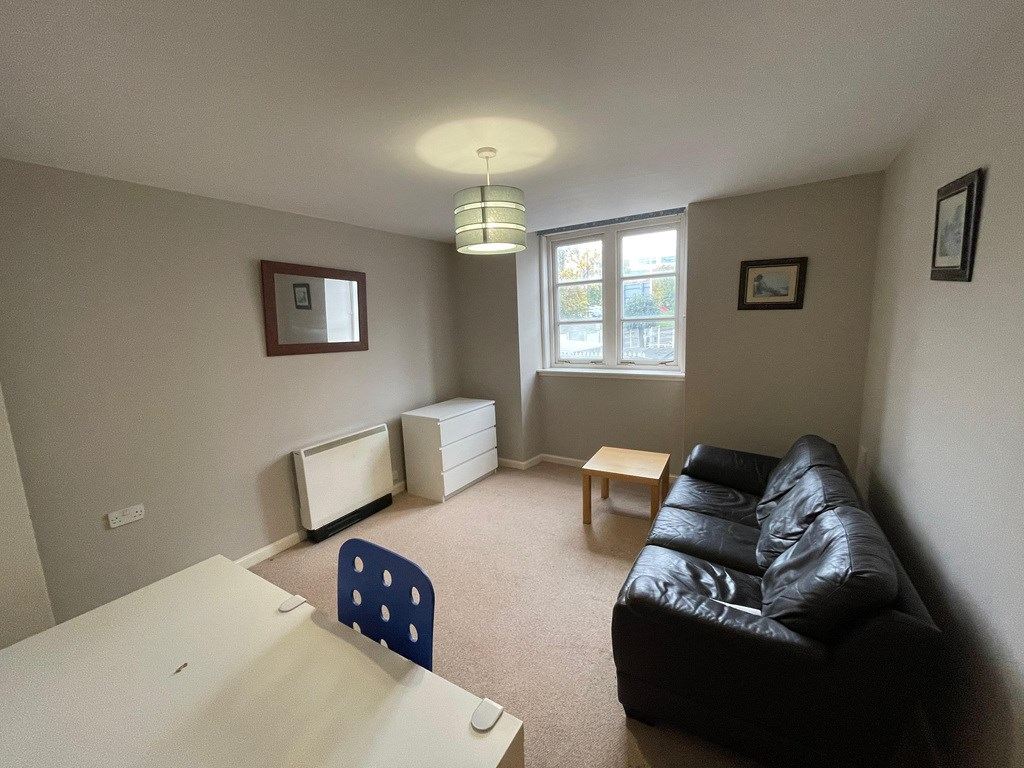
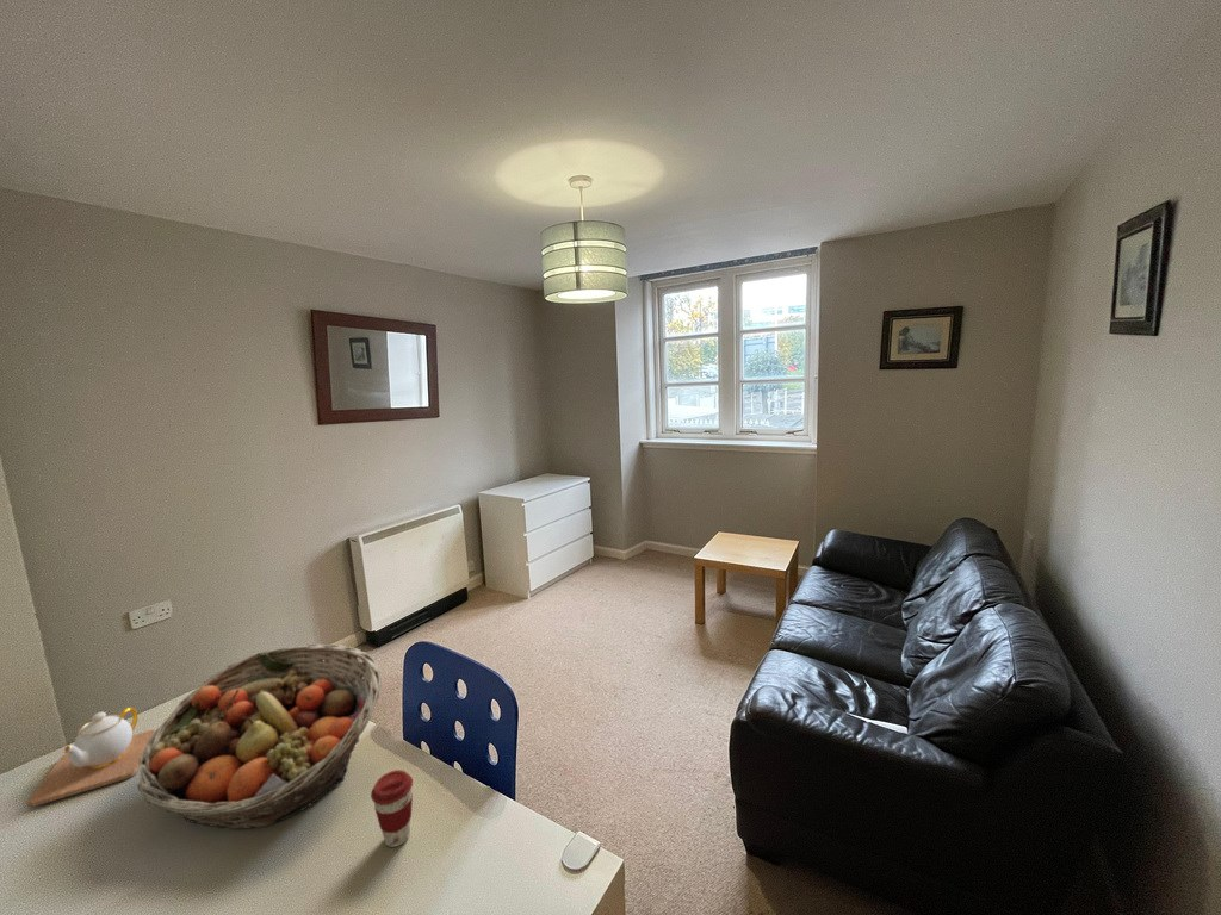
+ coffee cup (393, 809)
+ teapot (93, 741)
+ fruit basket (271, 729)
